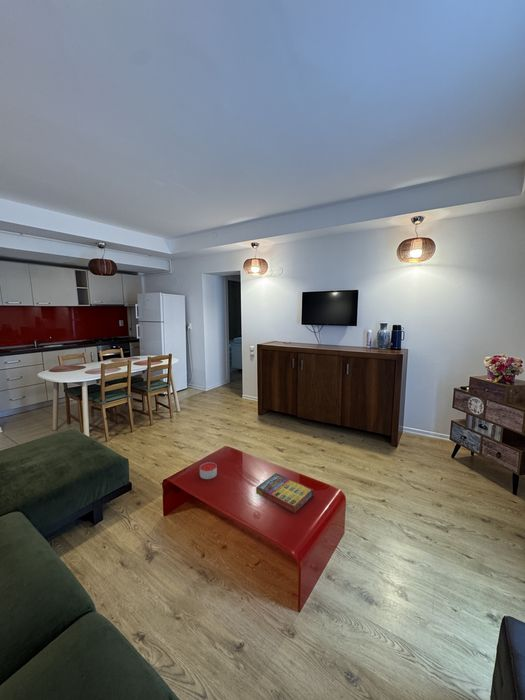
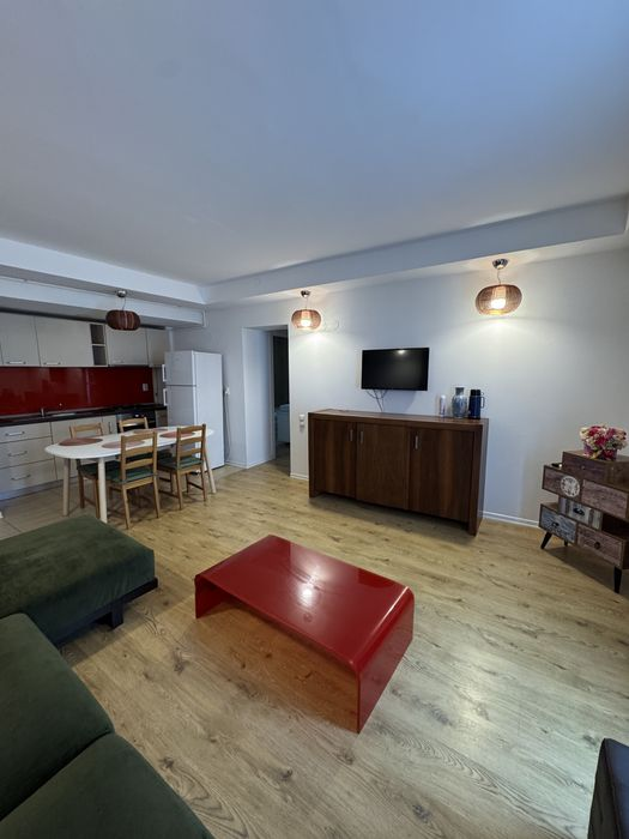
- candle (208, 470)
- game compilation box (284, 491)
